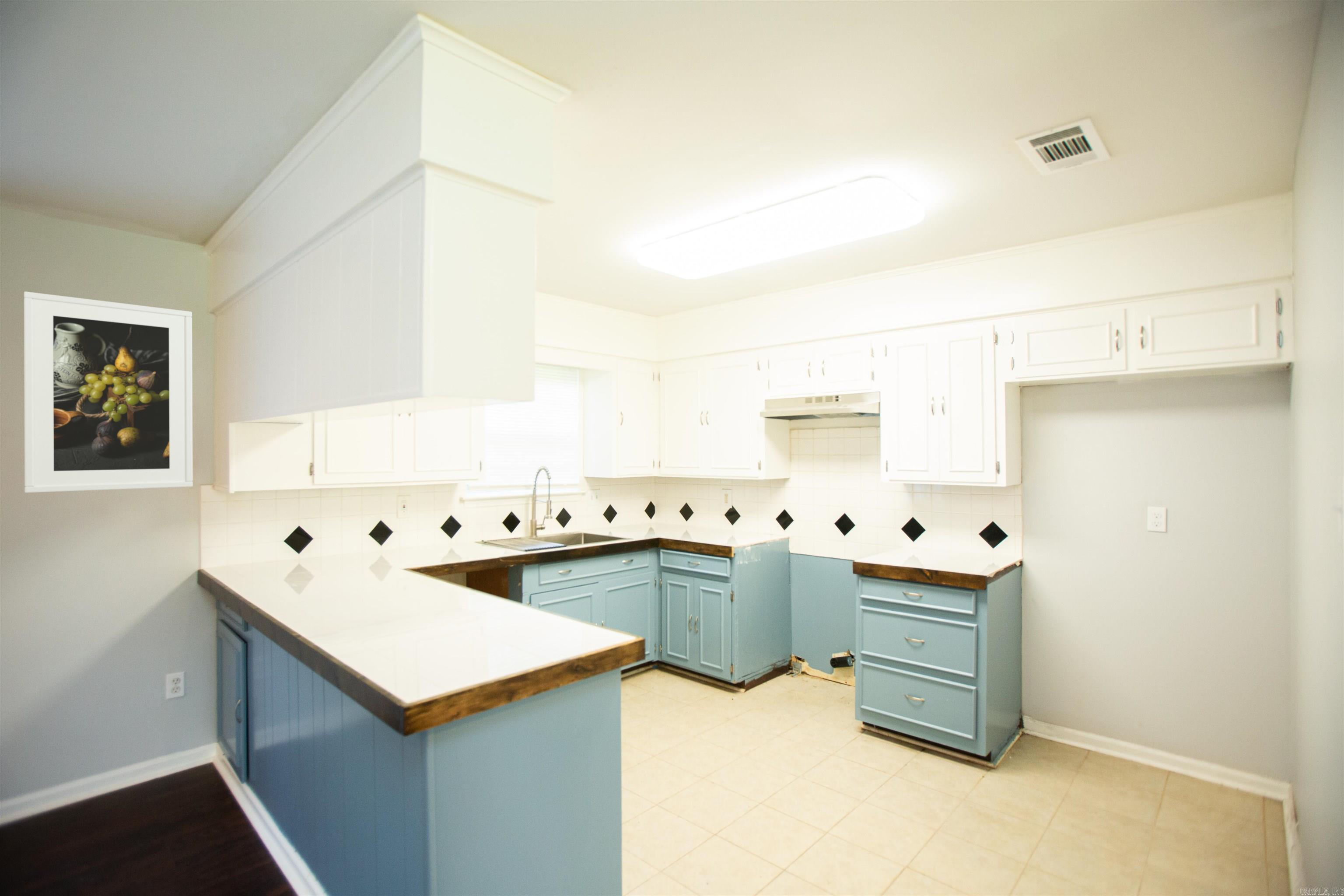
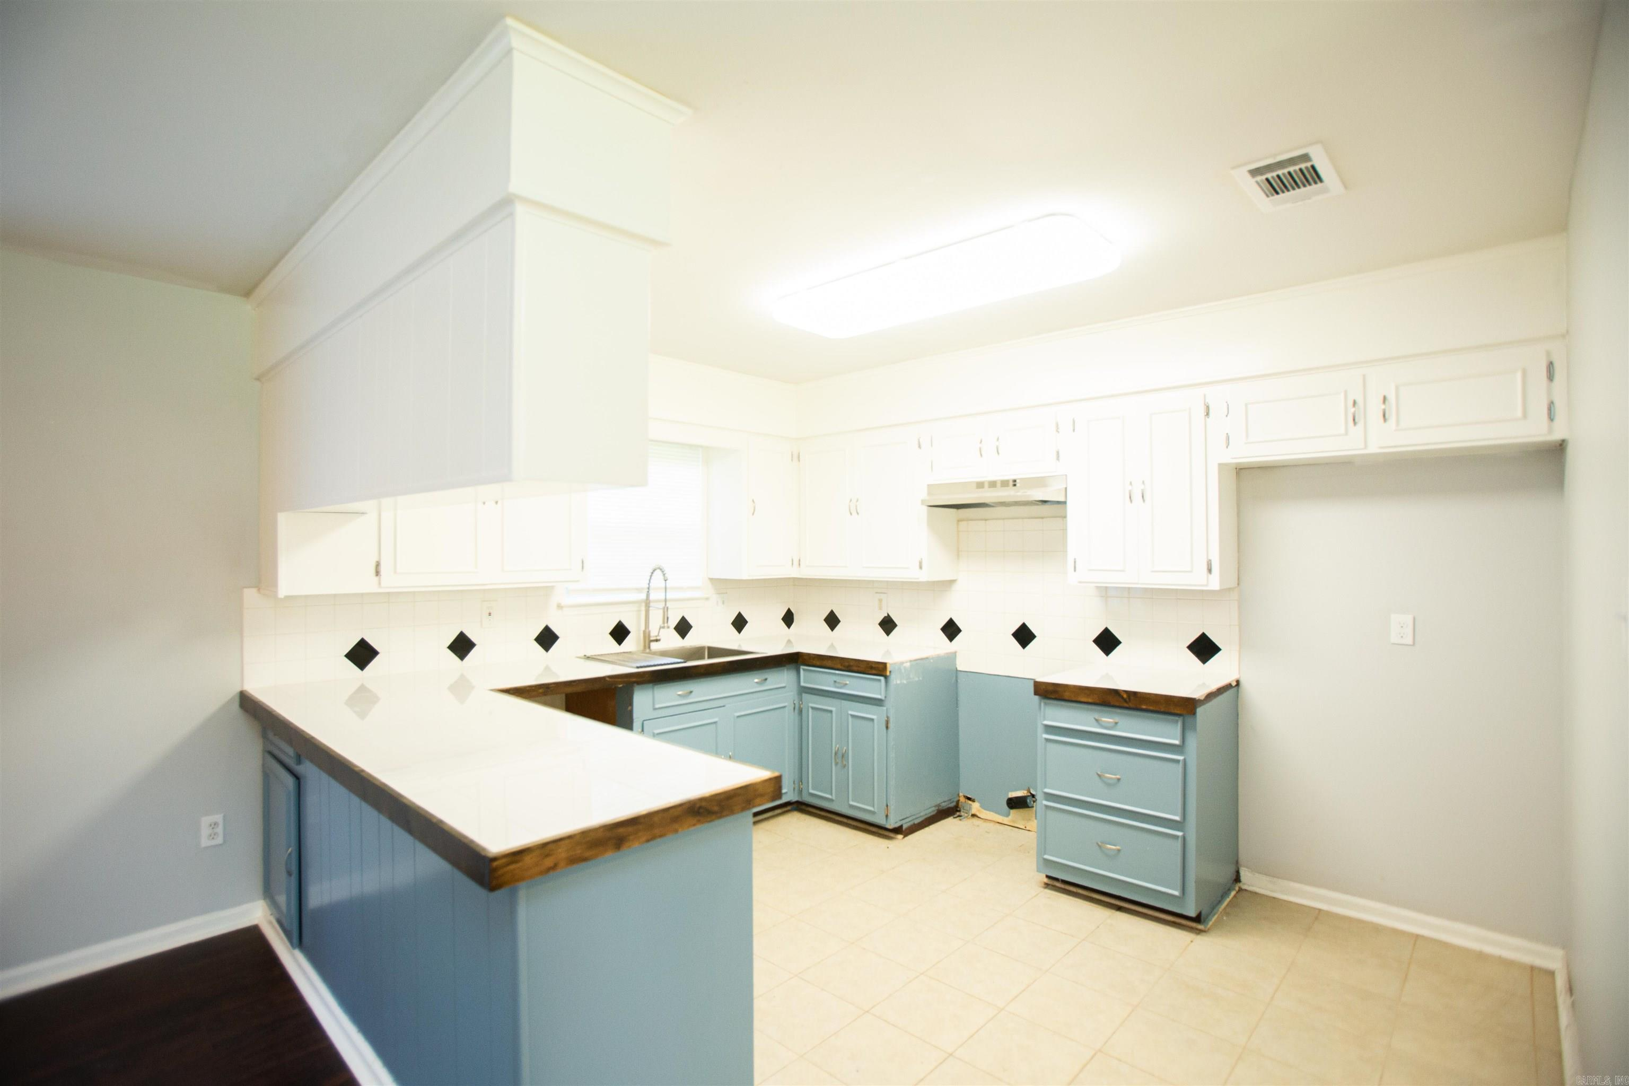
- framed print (114, 396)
